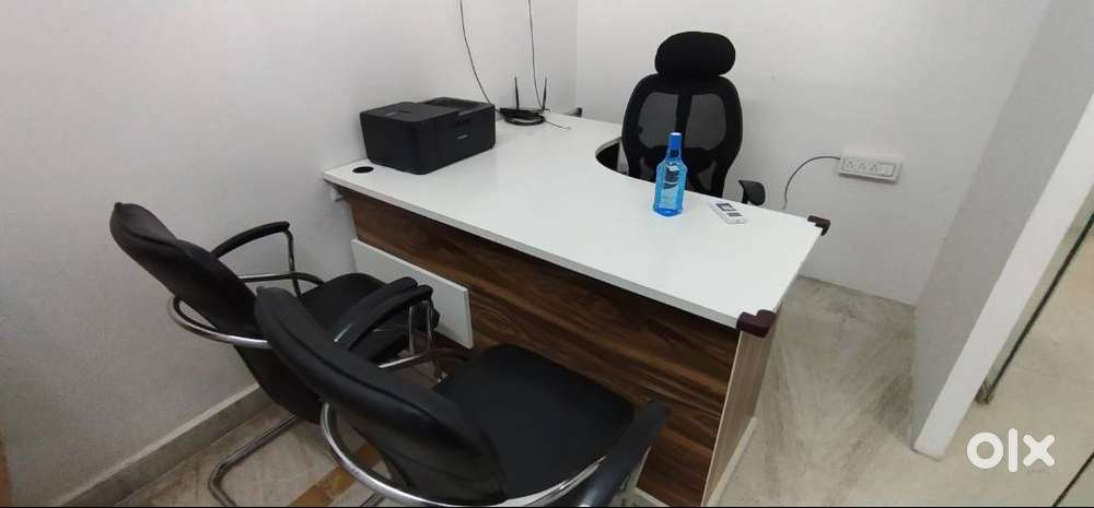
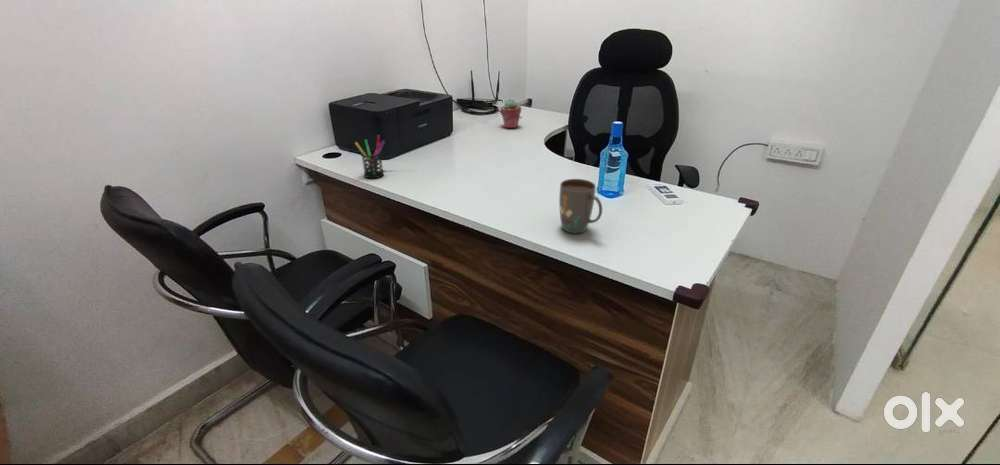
+ potted succulent (510, 112)
+ mug (581, 209)
+ pen holder (371, 156)
